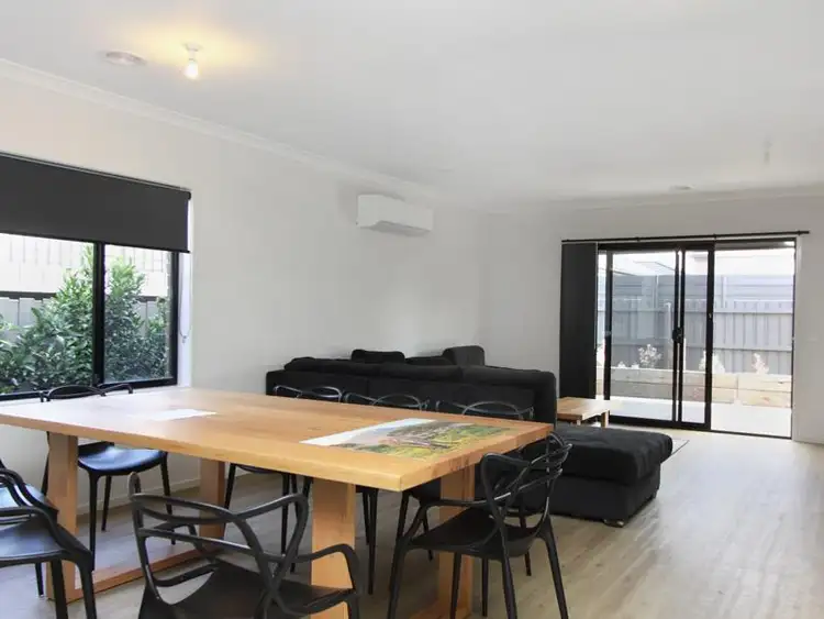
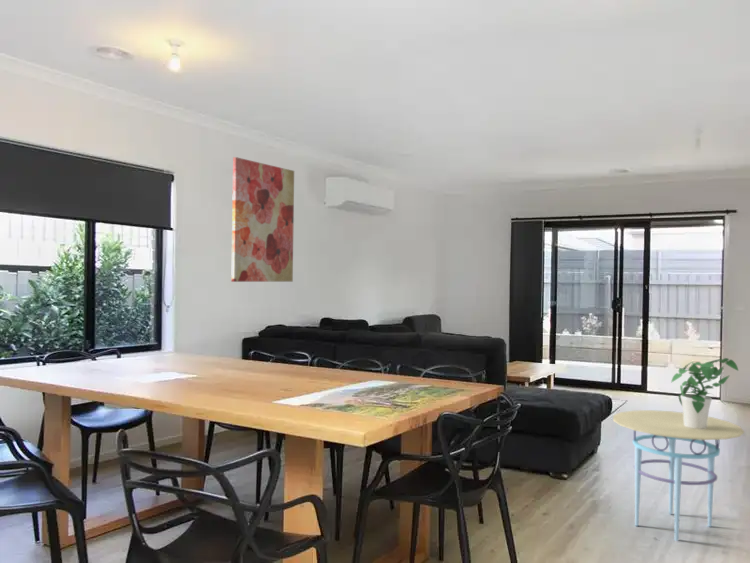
+ wall art (264, 223)
+ side table (675, 474)
+ potted plant (703, 391)
